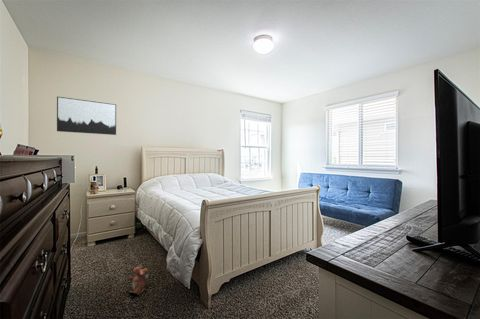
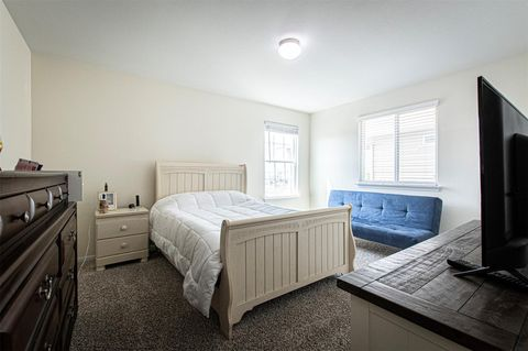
- wall art (88, 117)
- plush toy (137, 279)
